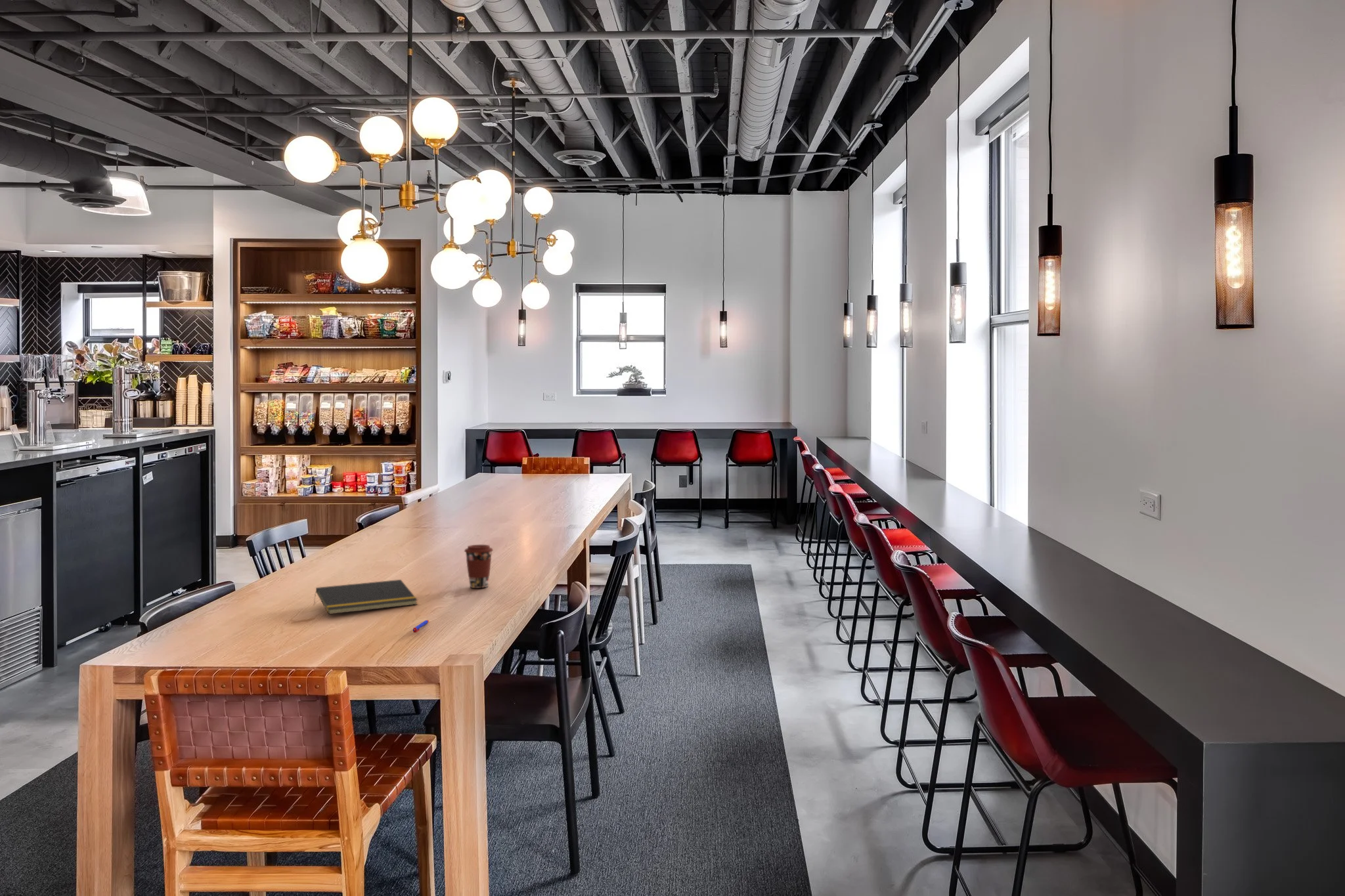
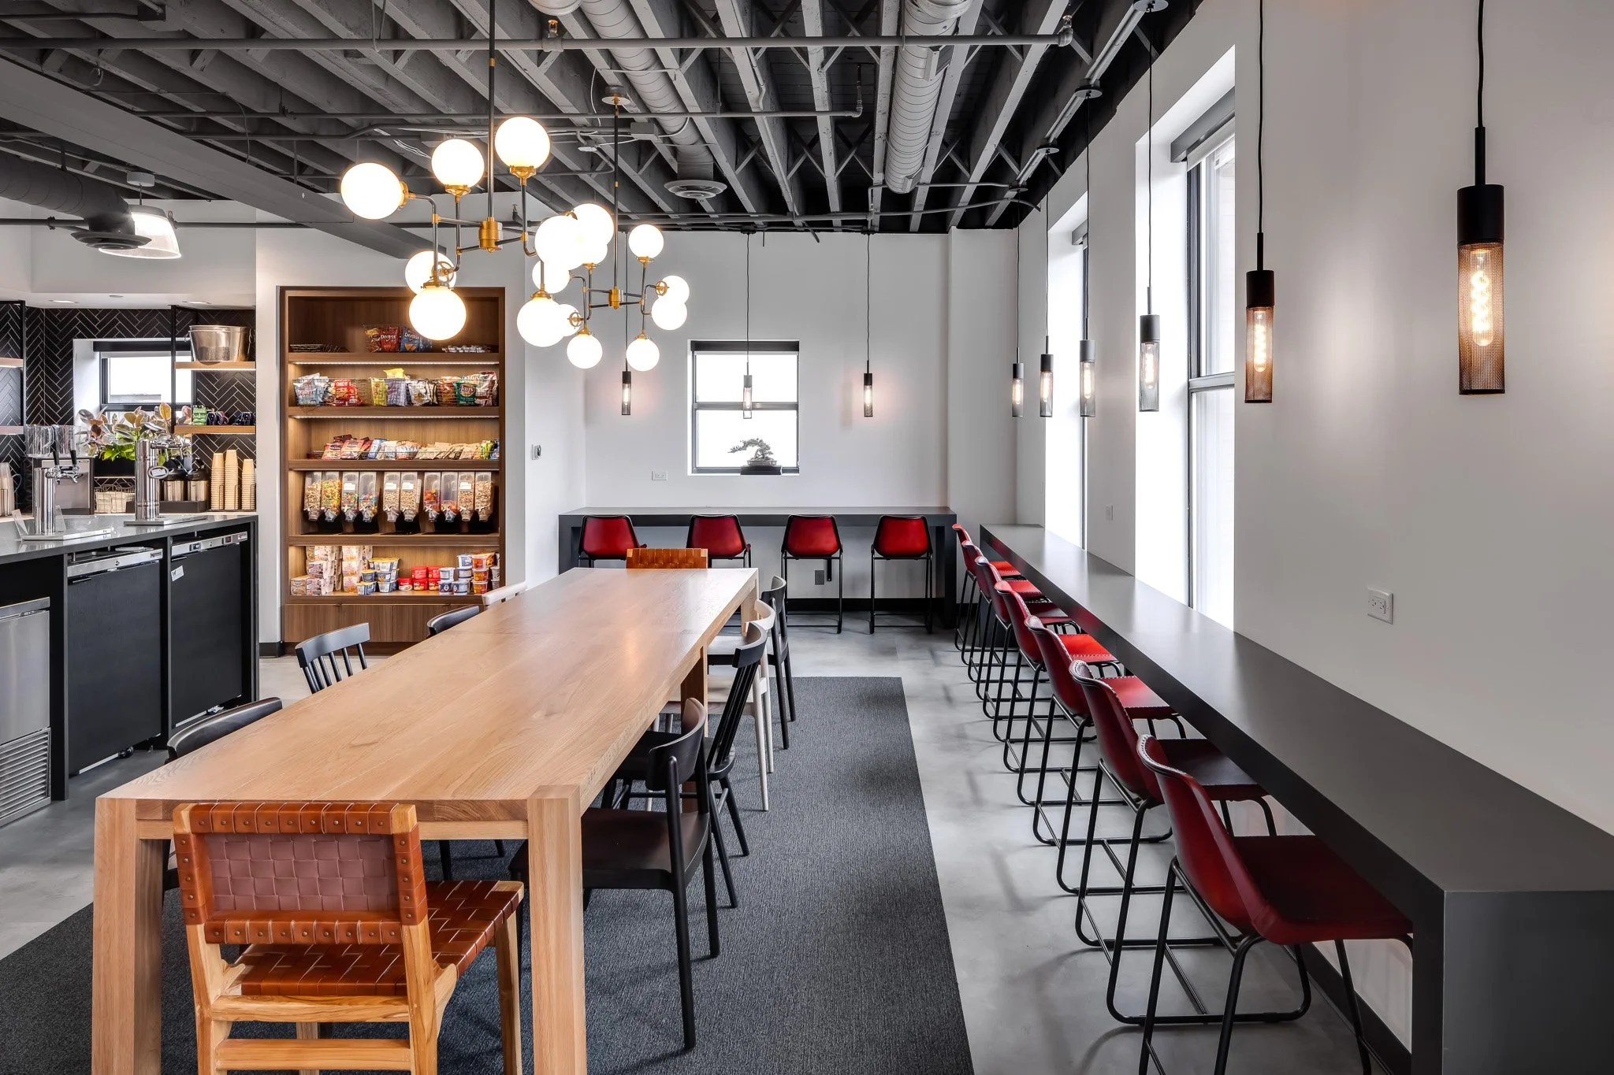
- coffee cup (479, 566)
- pen (421, 625)
- notepad (366, 595)
